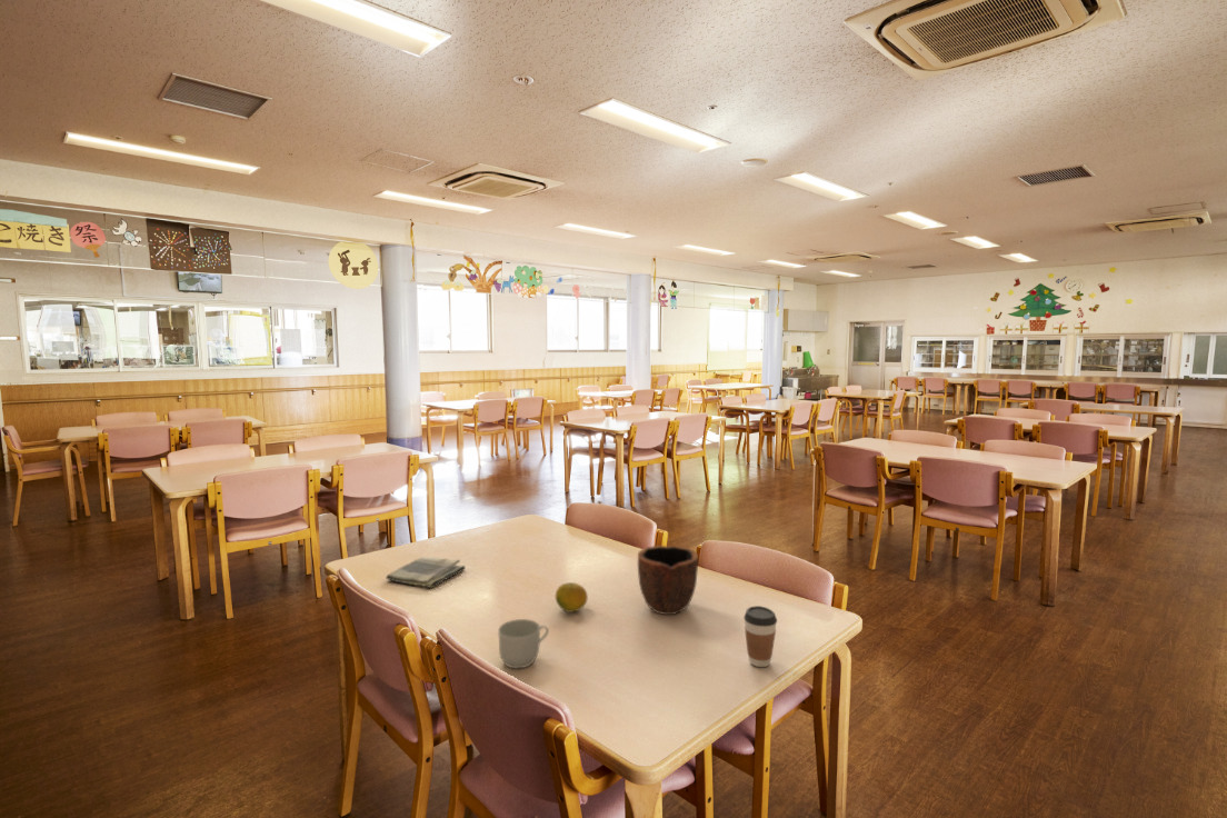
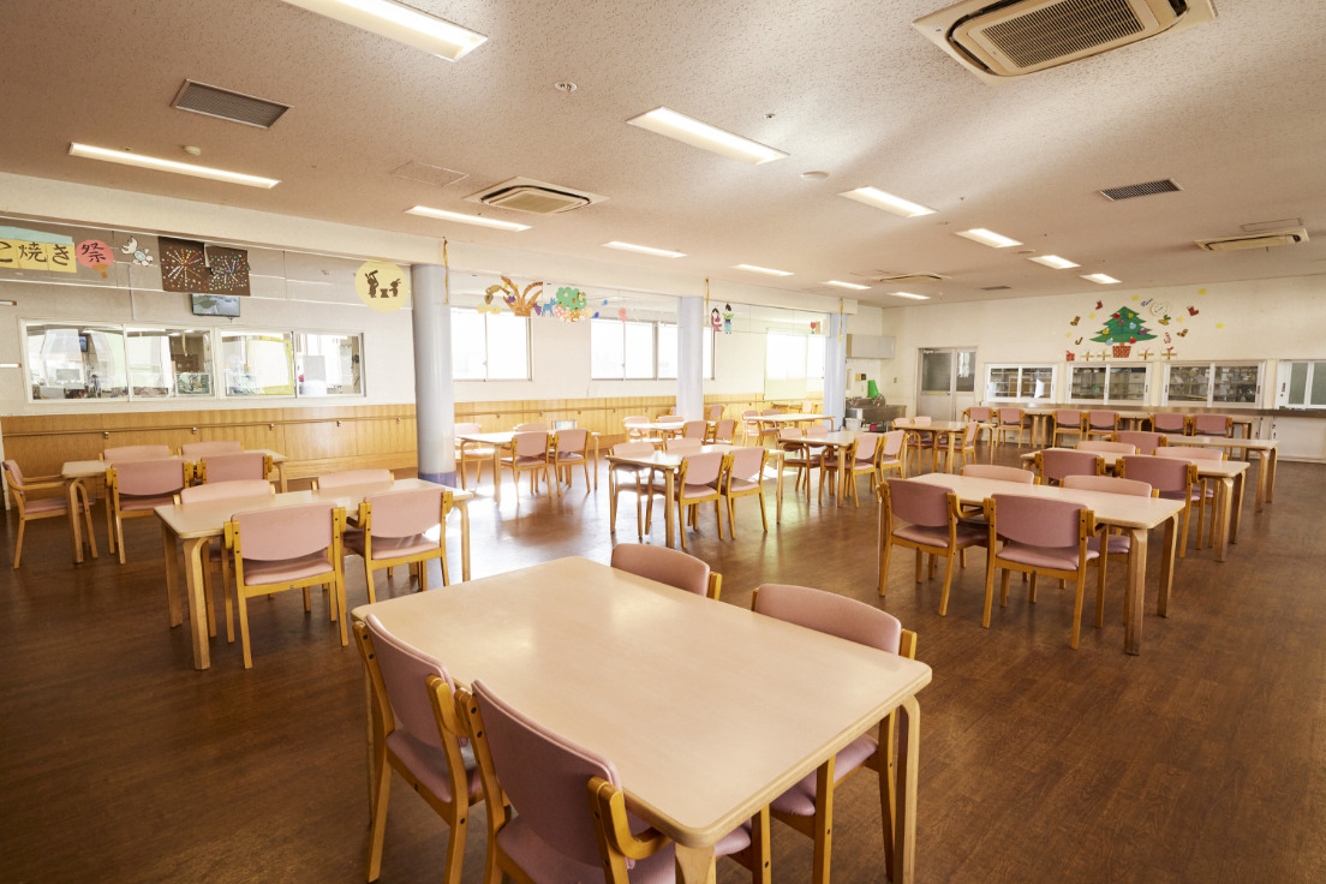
- coffee cup (759, 637)
- dish towel (427, 570)
- mug (525, 642)
- fruit (571, 597)
- bowl (667, 581)
